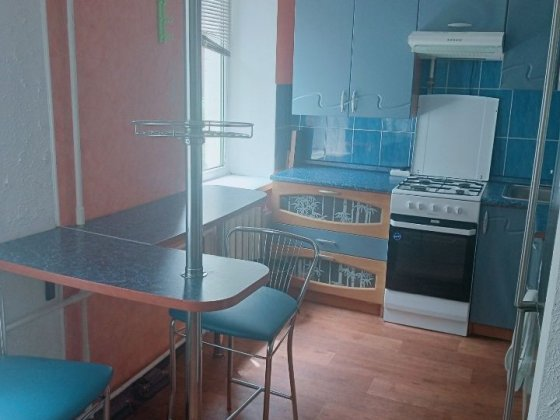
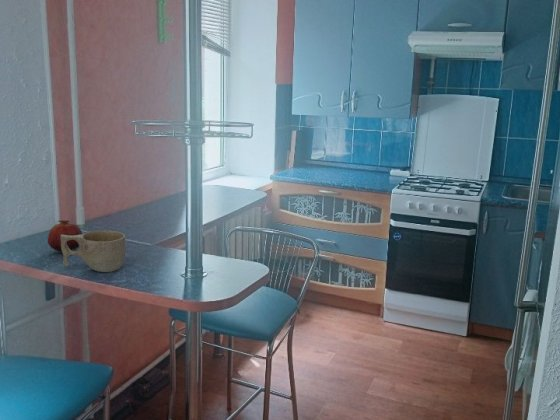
+ fruit (64, 234)
+ cup (94, 251)
